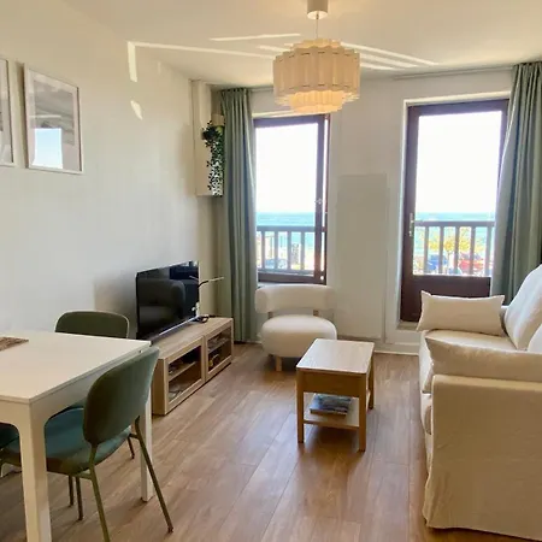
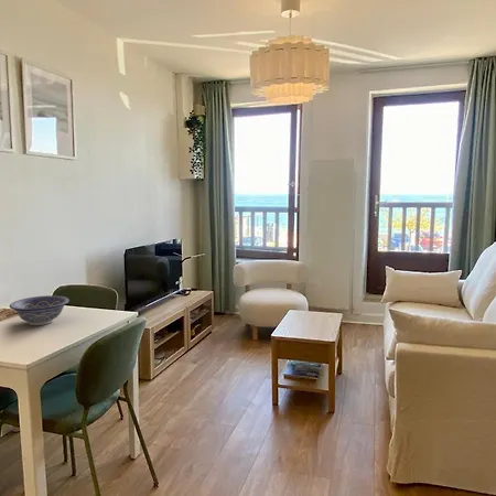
+ decorative bowl (40, 312)
